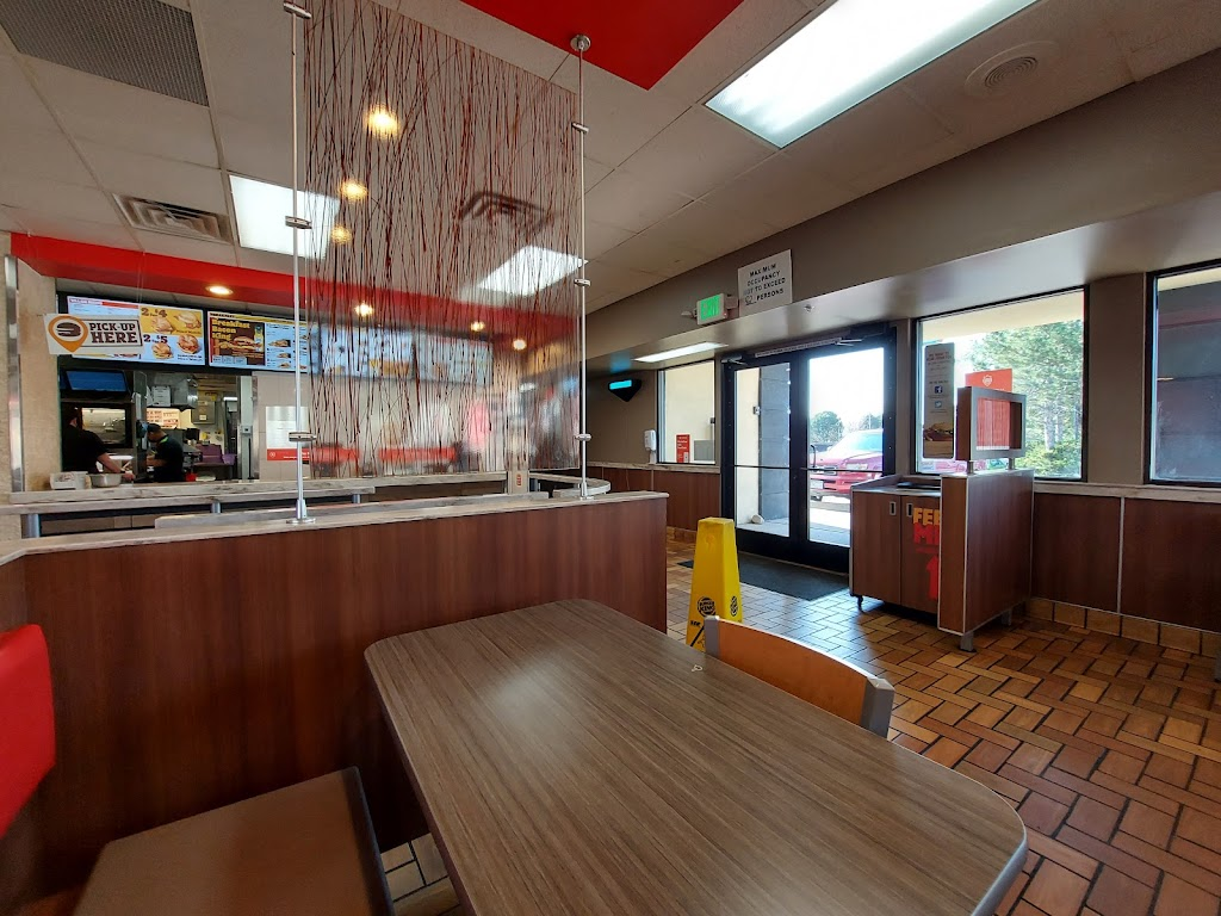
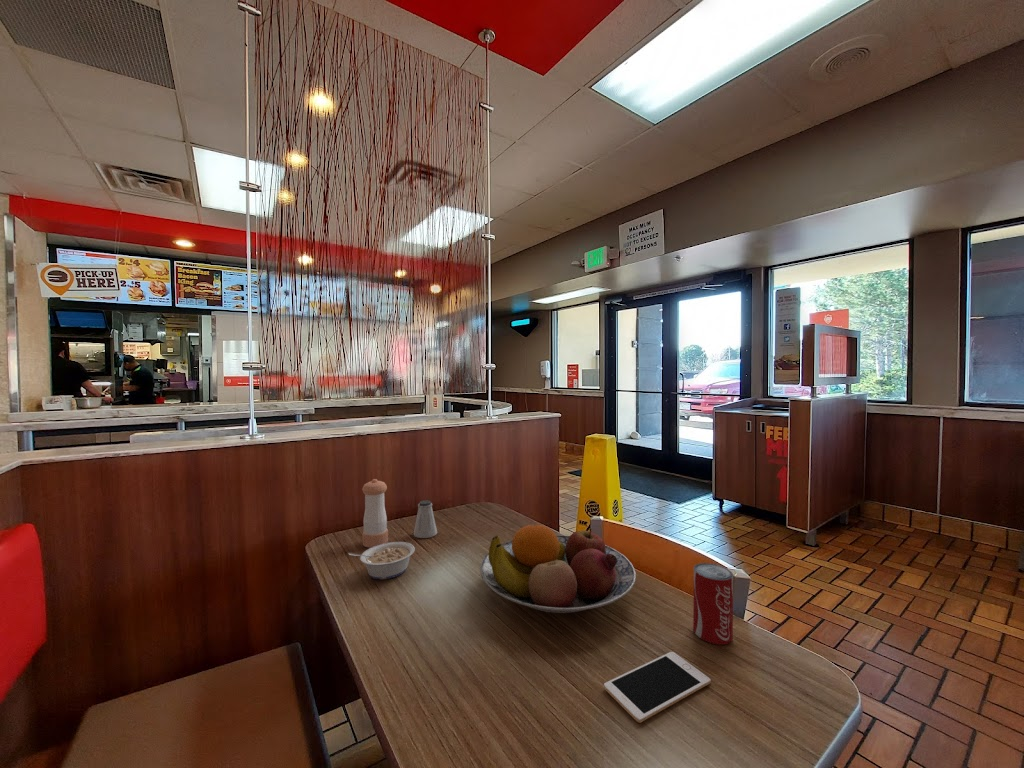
+ pepper shaker (375, 511)
+ legume (386, 560)
+ beverage can (712, 602)
+ fruit bowl (556, 559)
+ cell phone (657, 683)
+ saltshaker (425, 517)
